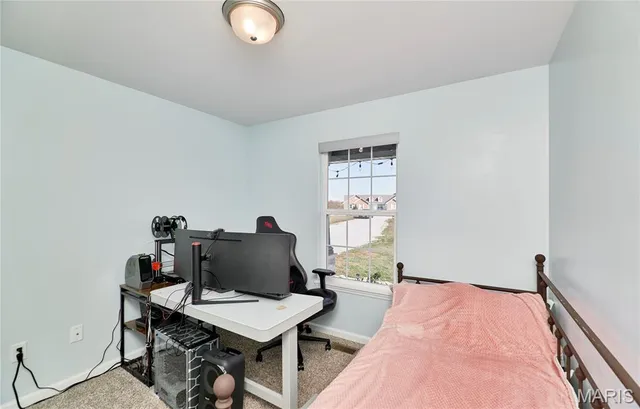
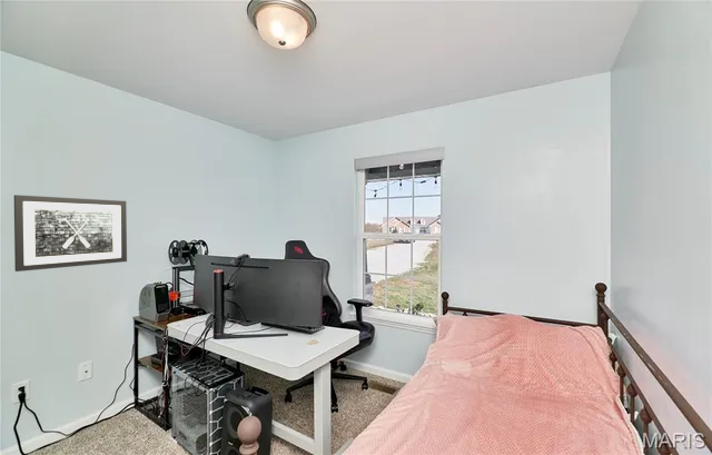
+ wall art (77, 231)
